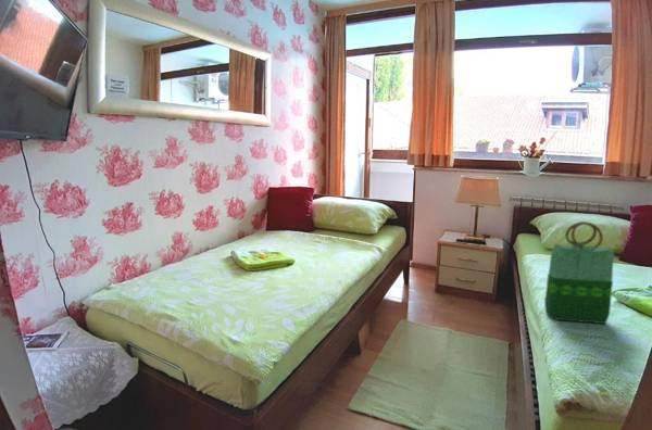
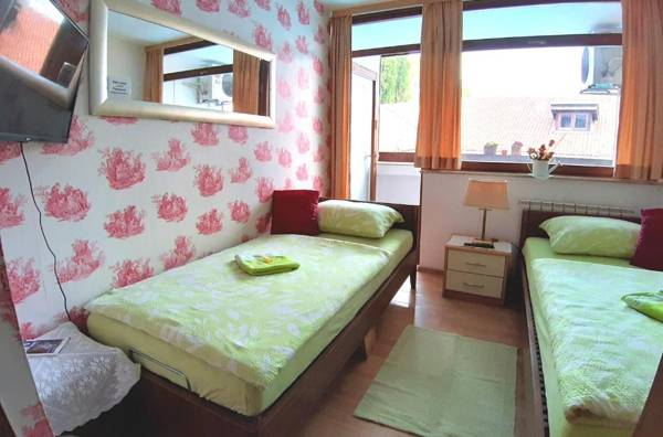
- tote bag (579, 270)
